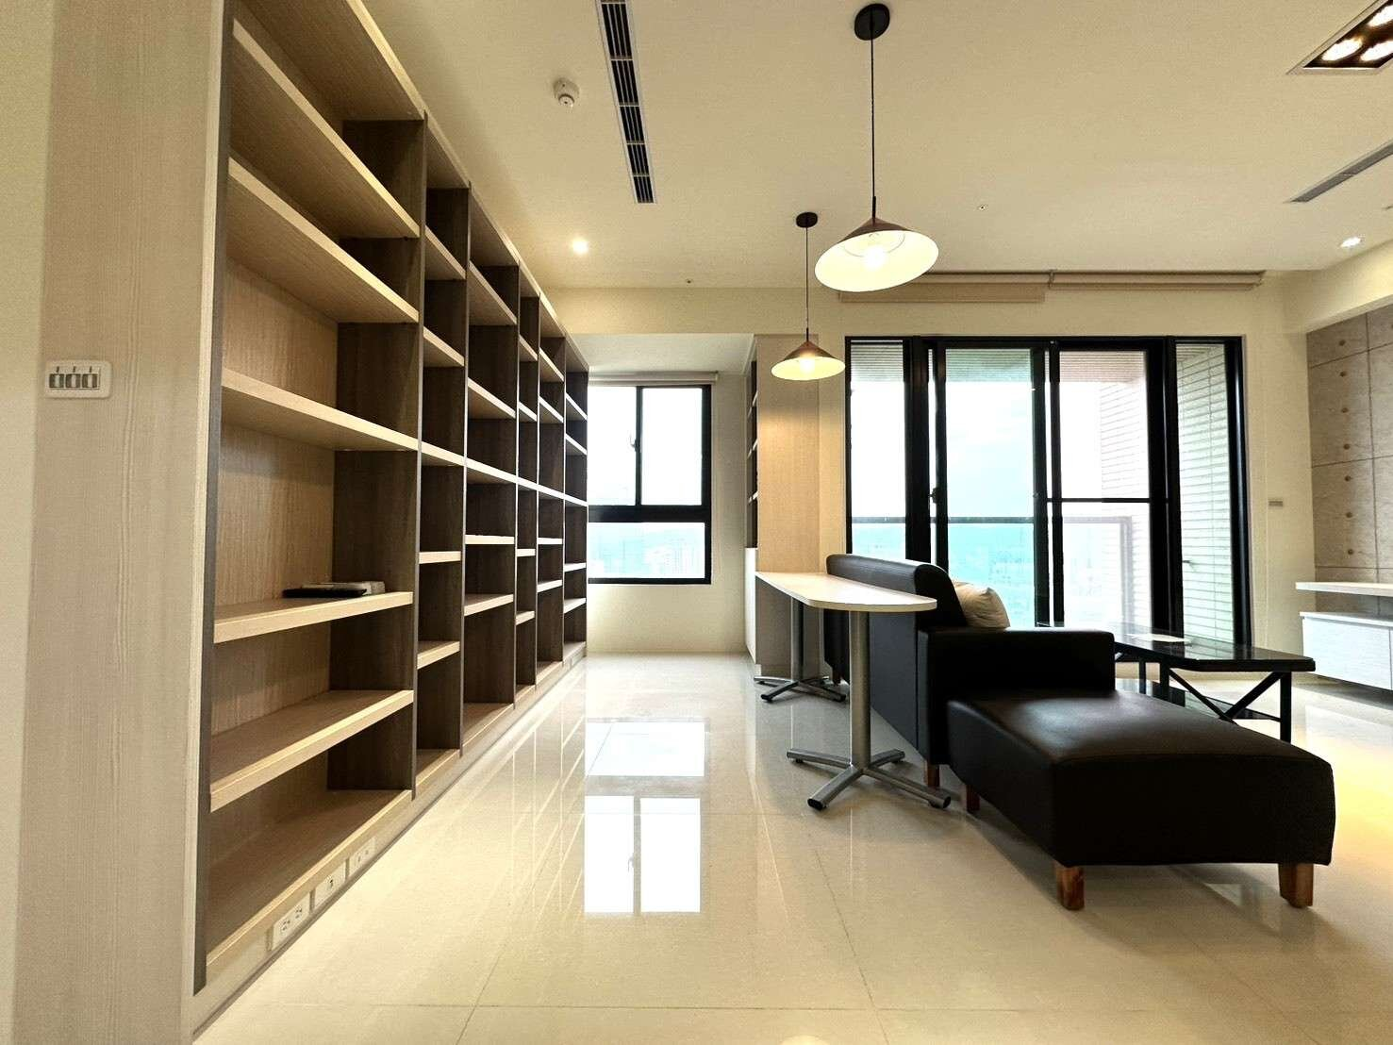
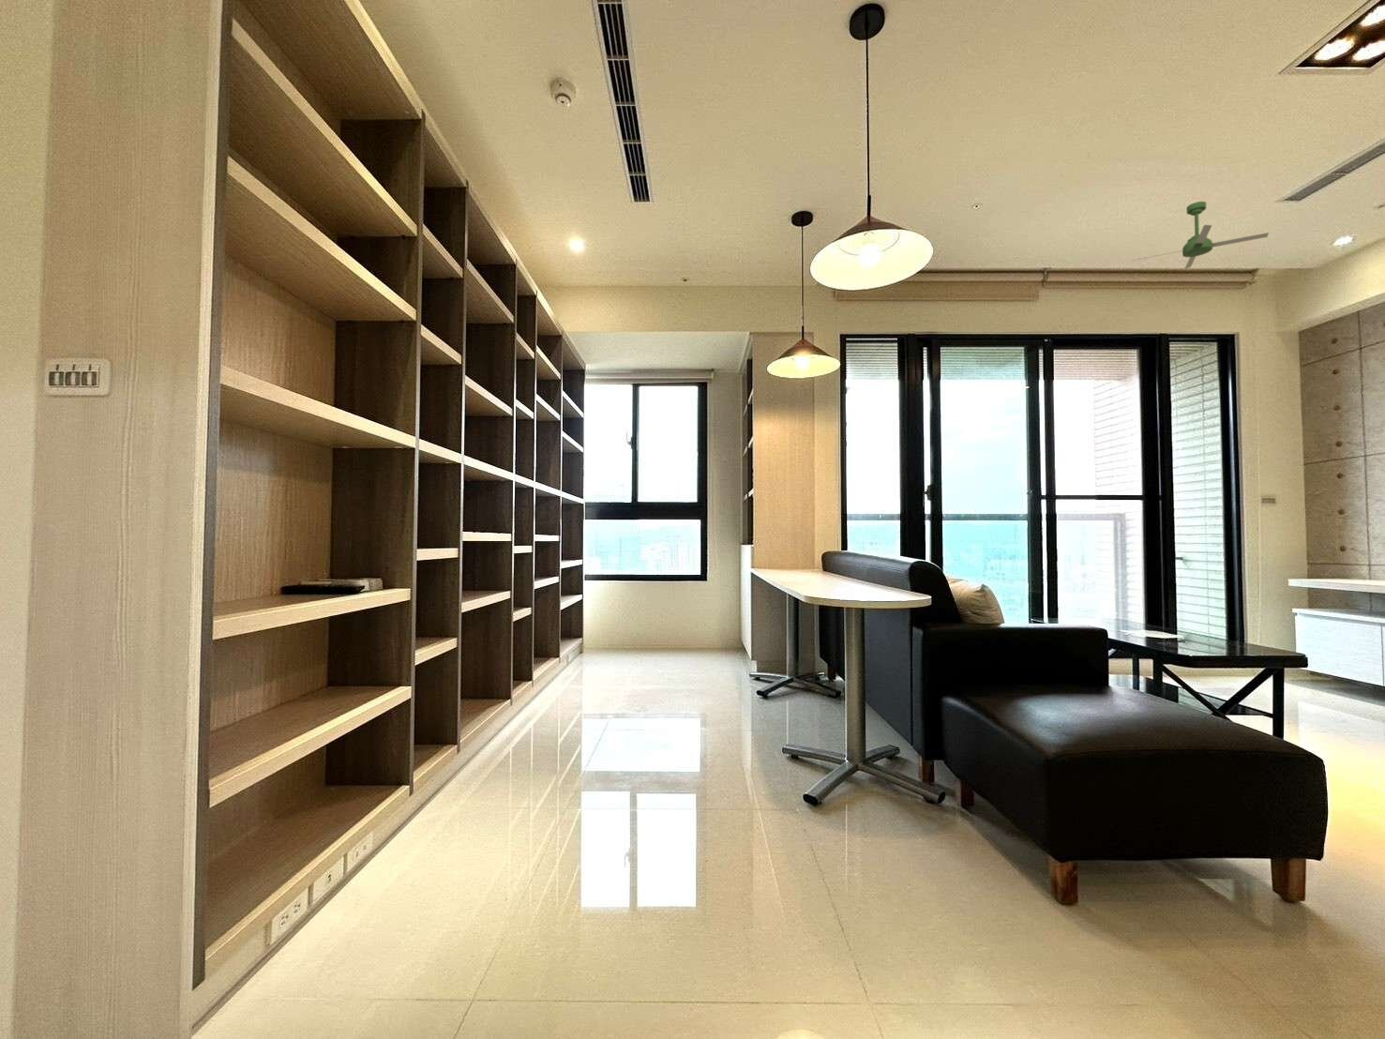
+ ceiling fan (1196, 229)
